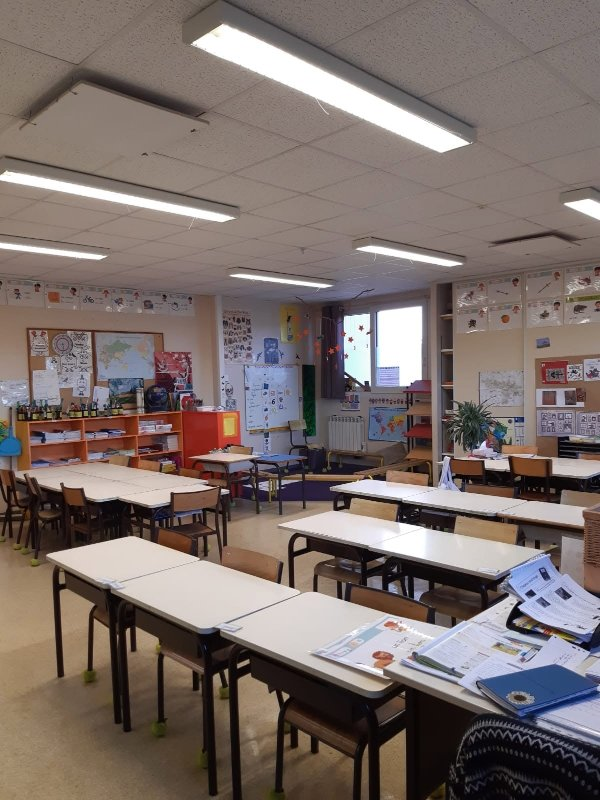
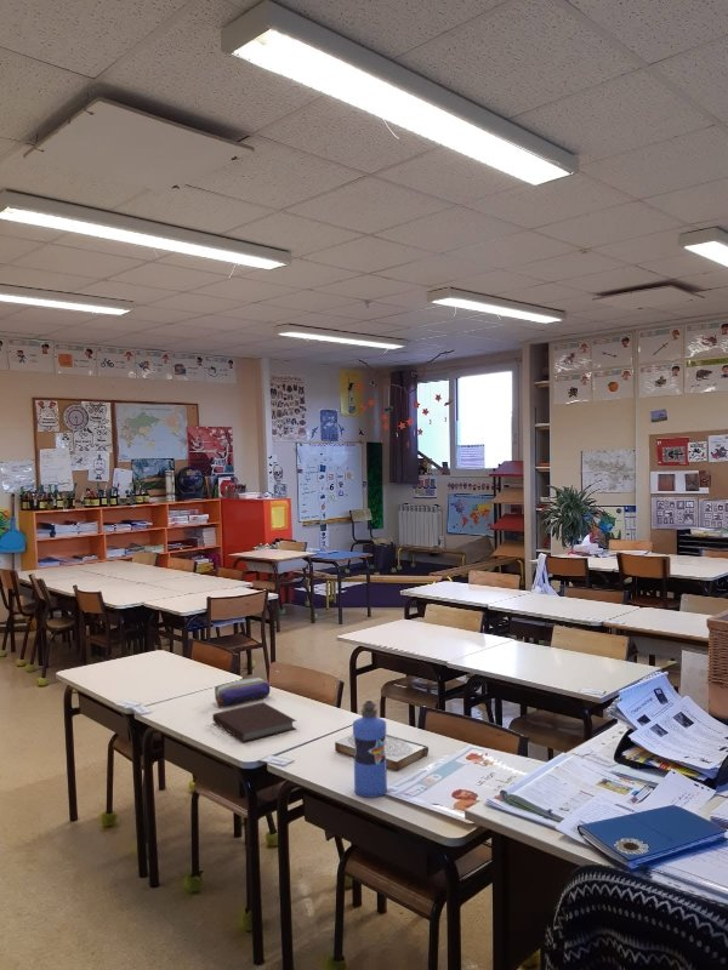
+ water bottle (369, 746)
+ book (385, 748)
+ pencil case (243, 690)
+ notebook (254, 720)
